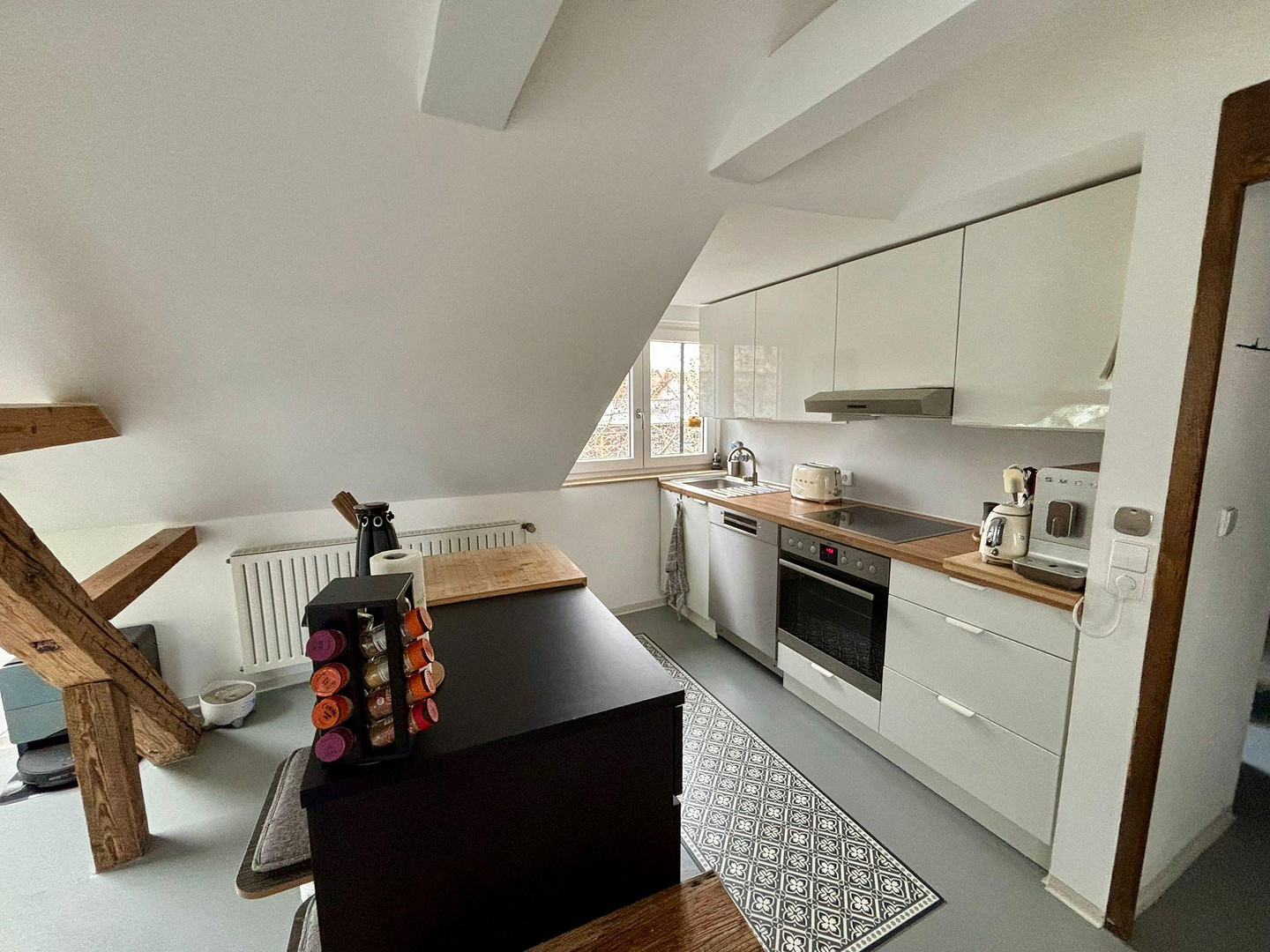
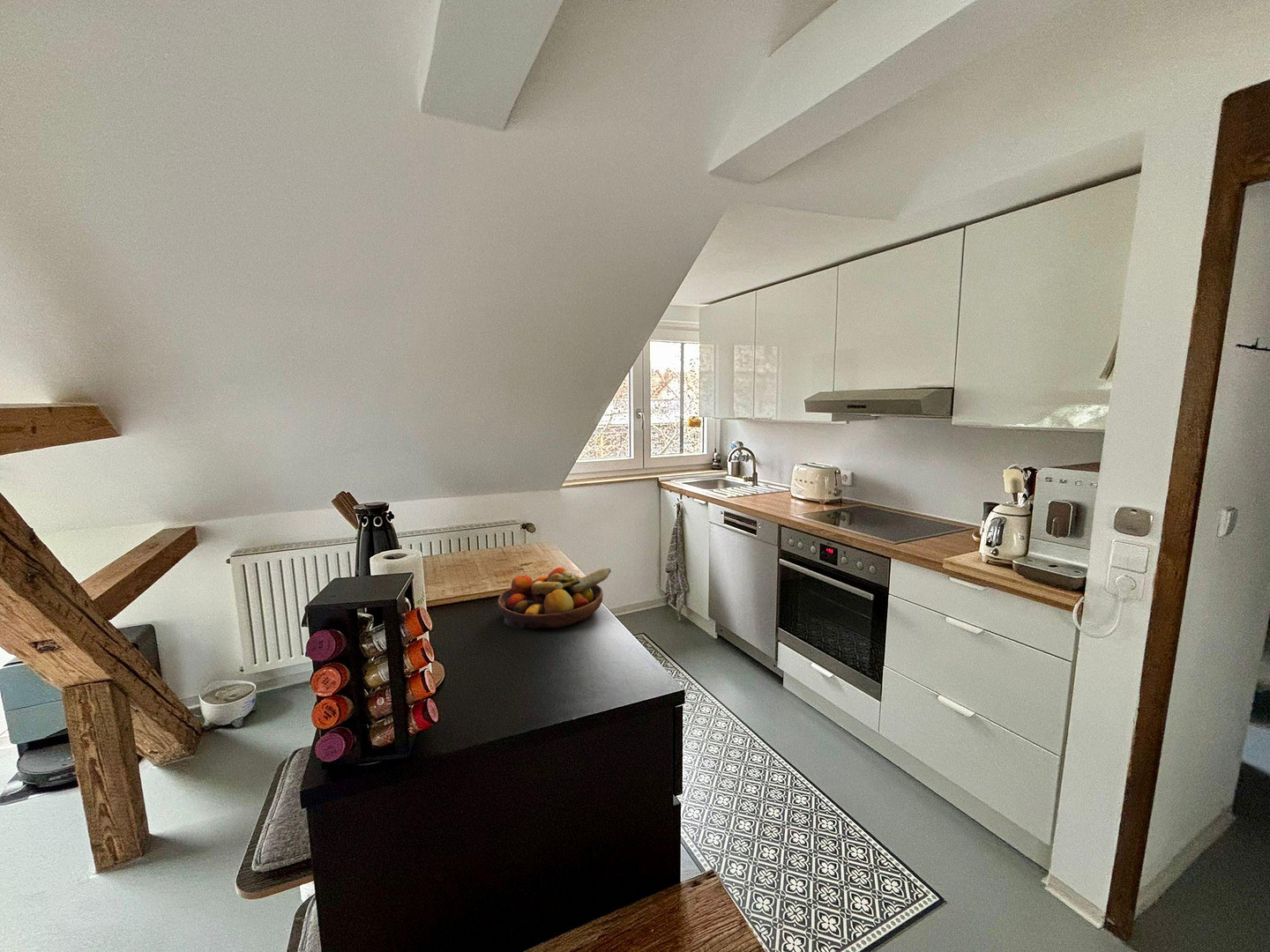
+ fruit bowl (551, 590)
